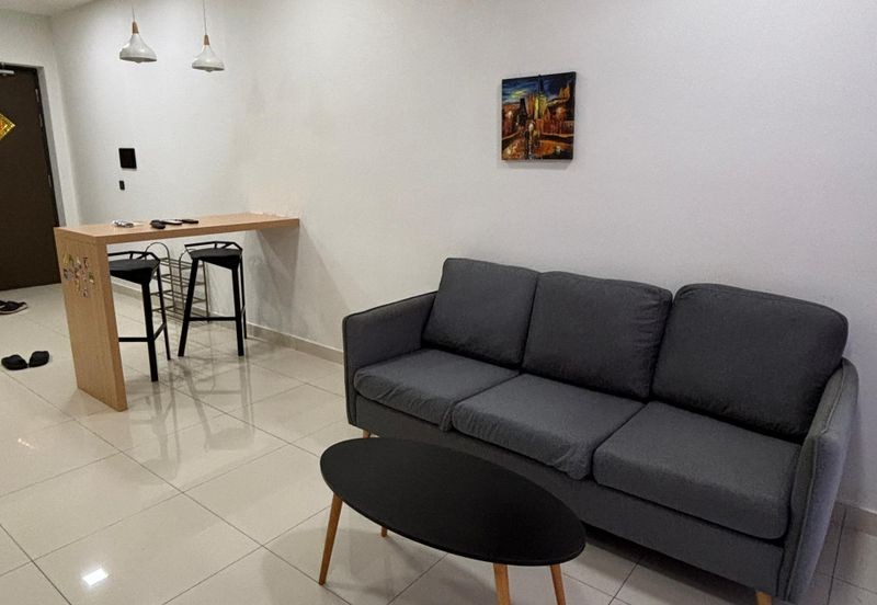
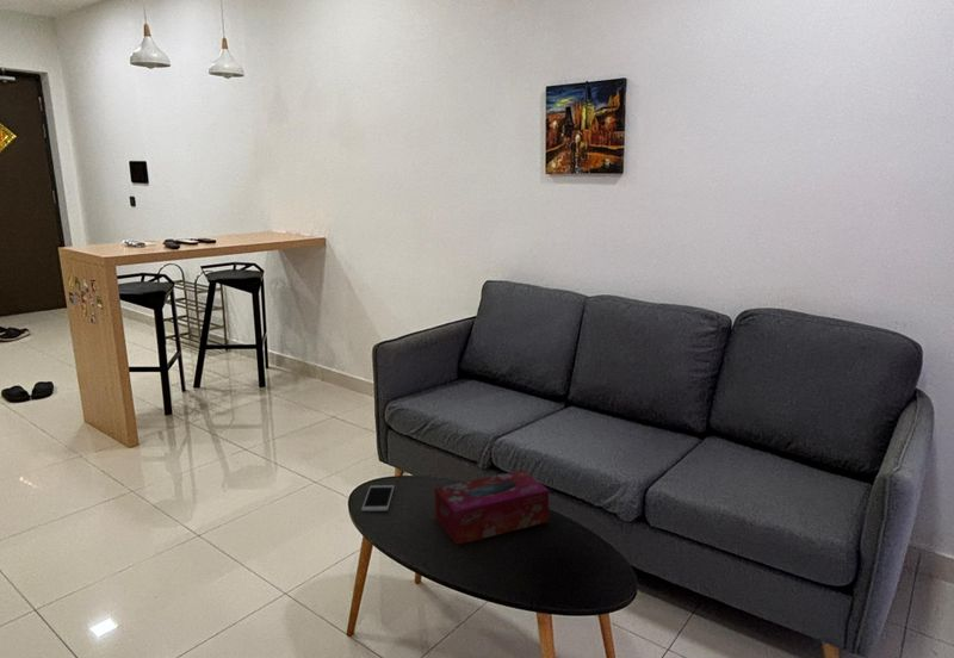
+ cell phone (378, 497)
+ tissue box (491, 504)
